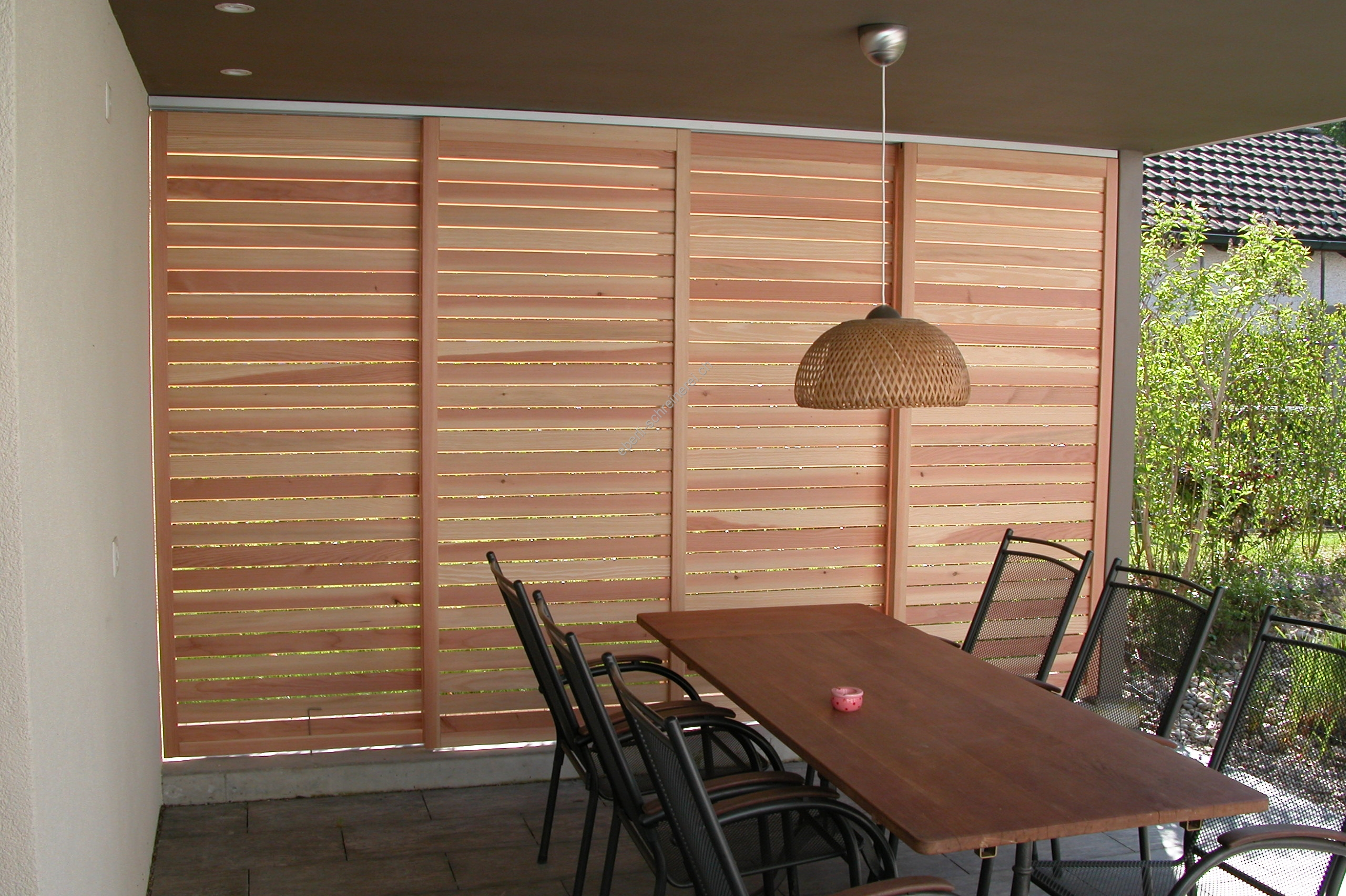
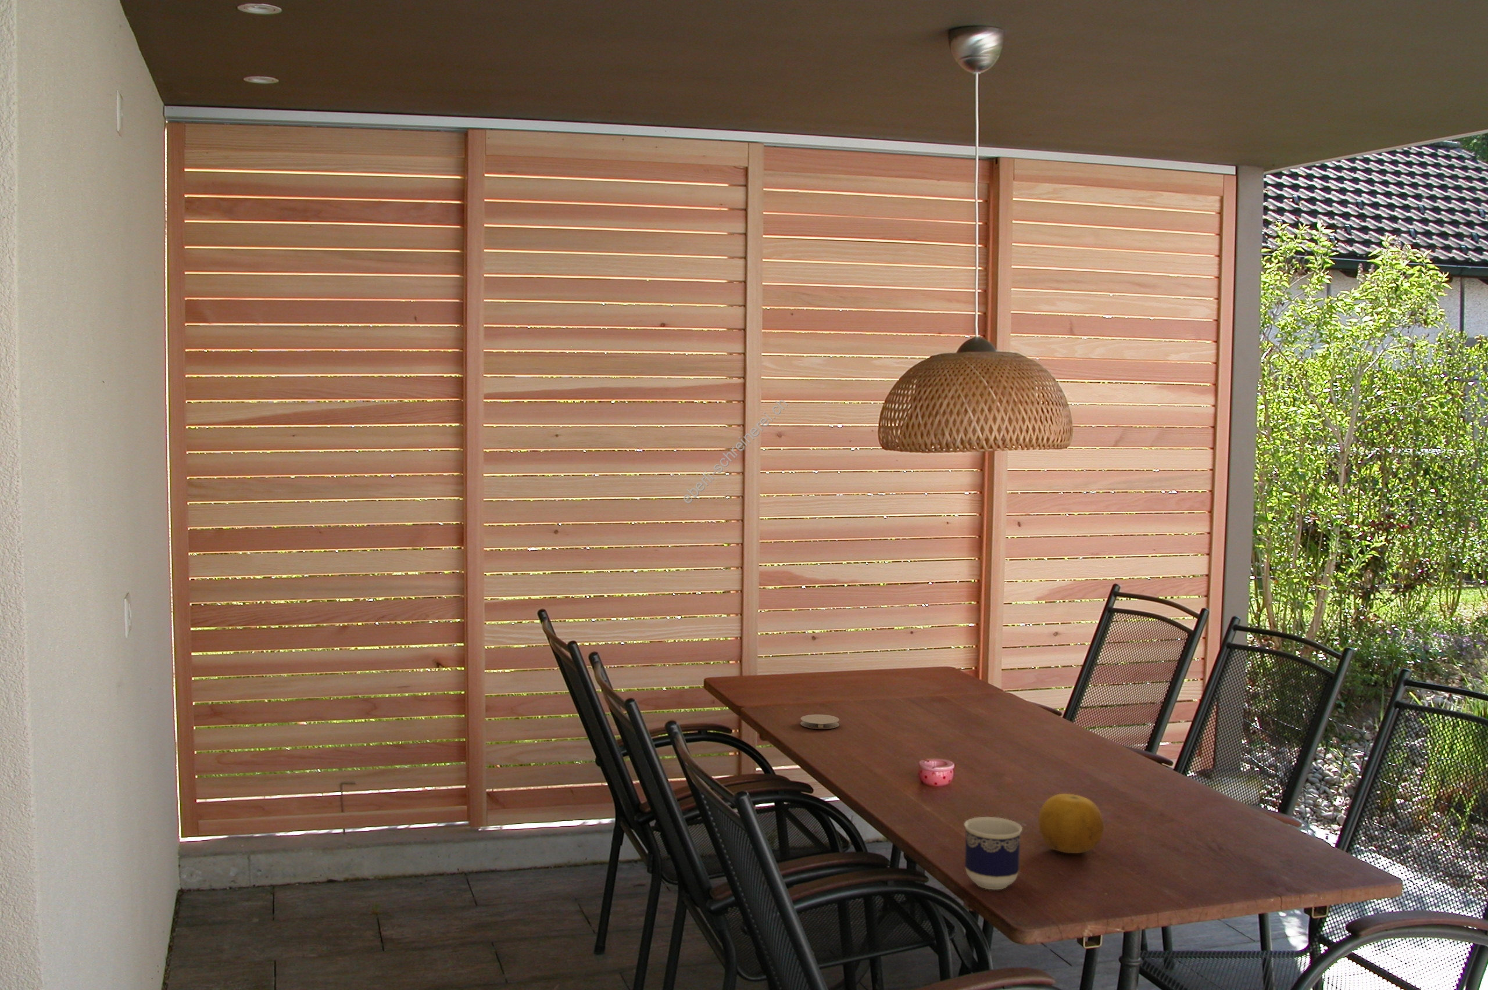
+ cup (988, 852)
+ coaster (819, 722)
+ fruit (1070, 823)
